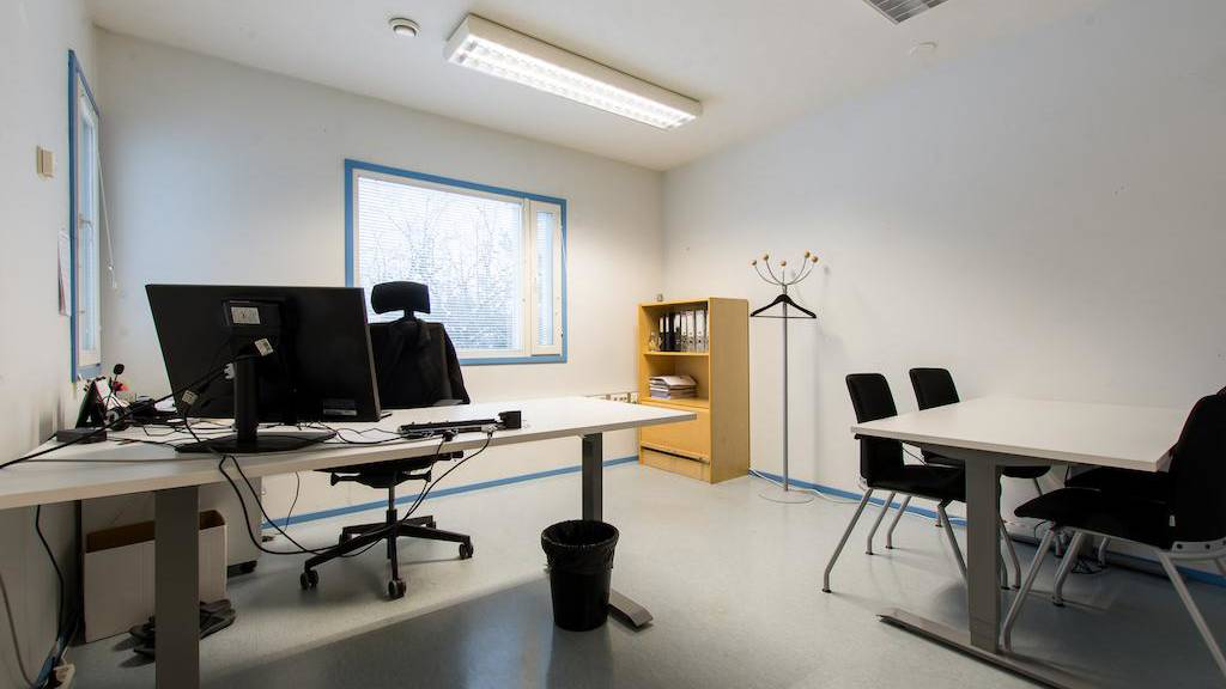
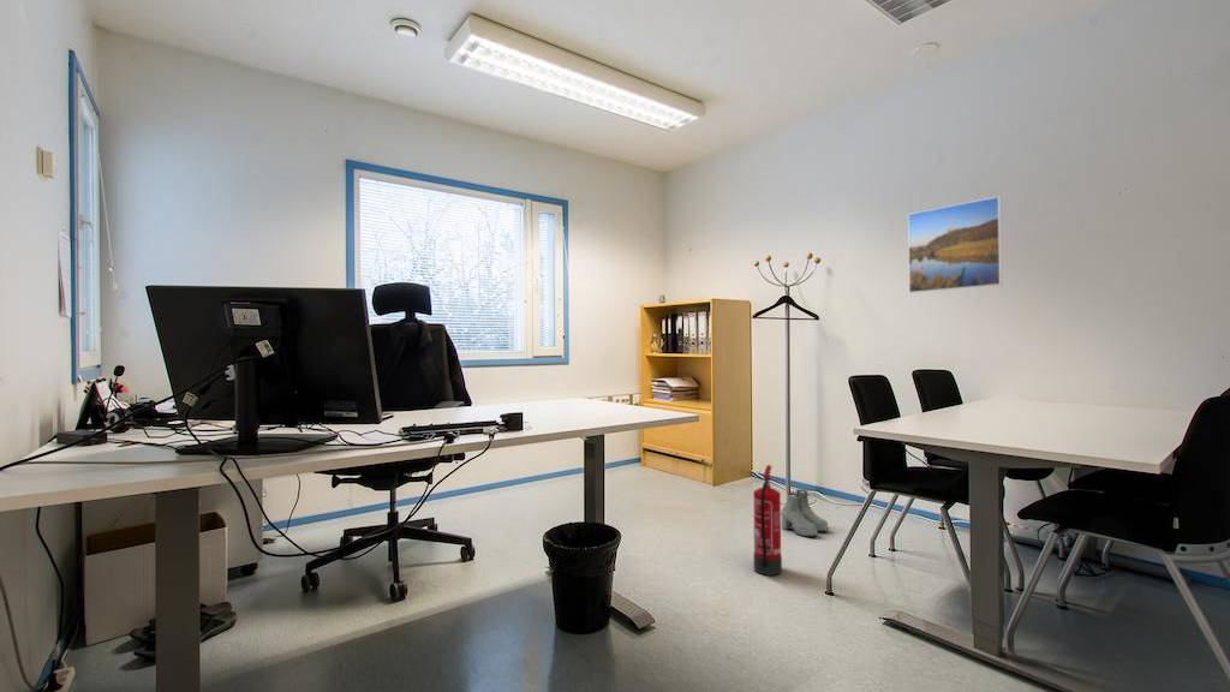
+ boots (804, 511)
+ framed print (951, 247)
+ fire extinguisher (766, 520)
